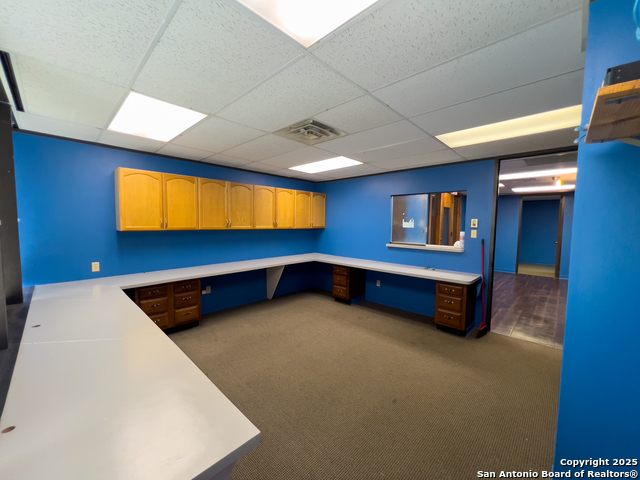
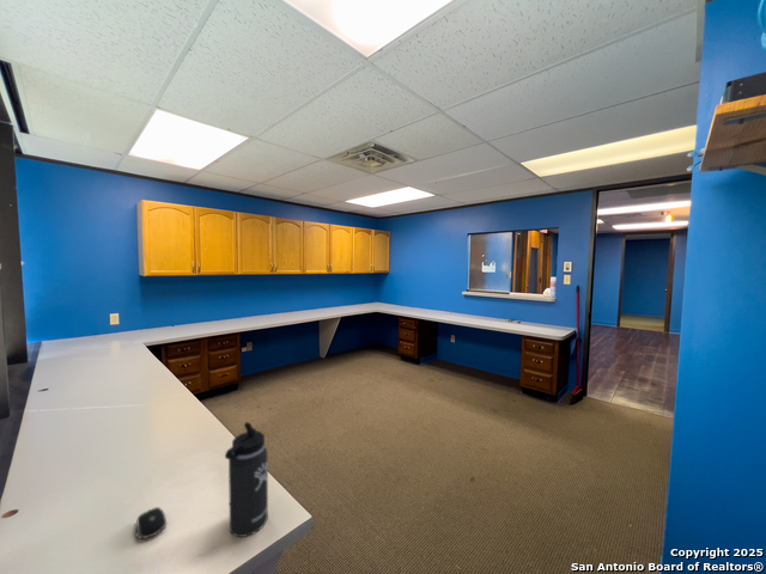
+ thermos bottle (245, 475)
+ computer mouse (151, 519)
